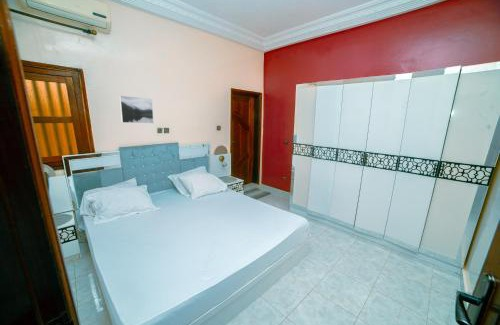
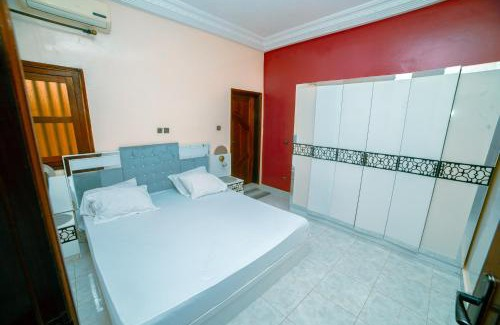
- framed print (137, 110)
